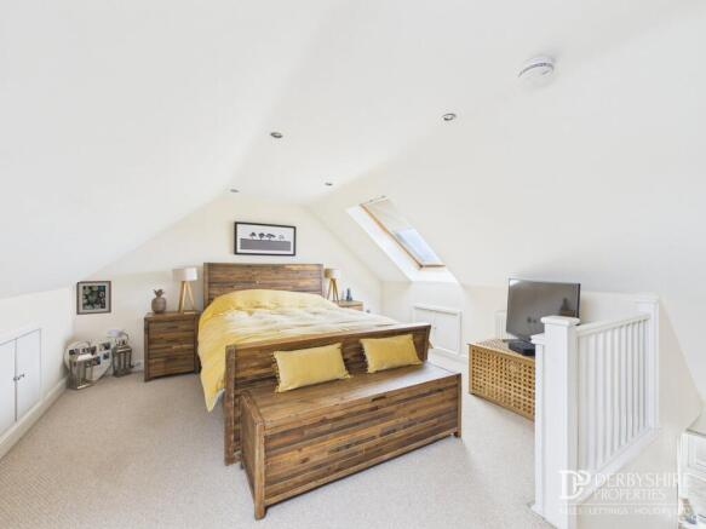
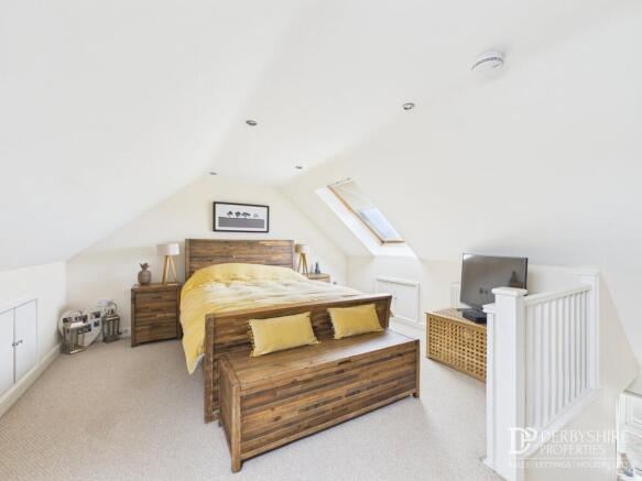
- wall art (93, 297)
